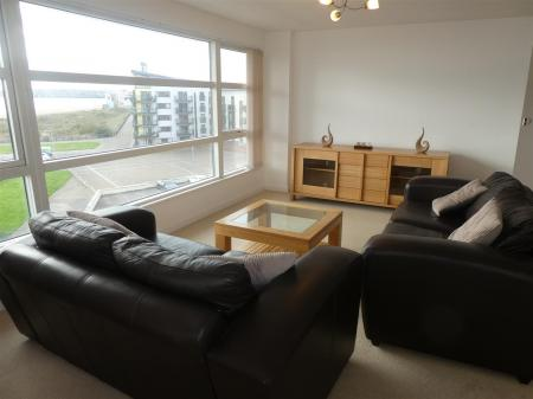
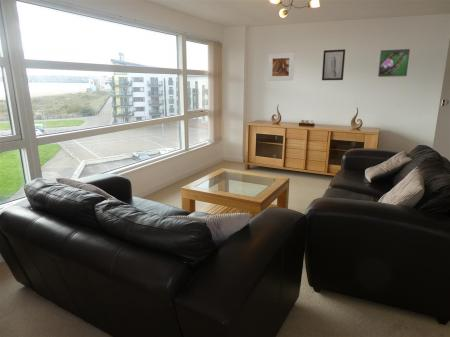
+ wall art (333, 65)
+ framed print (393, 63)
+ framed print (280, 67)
